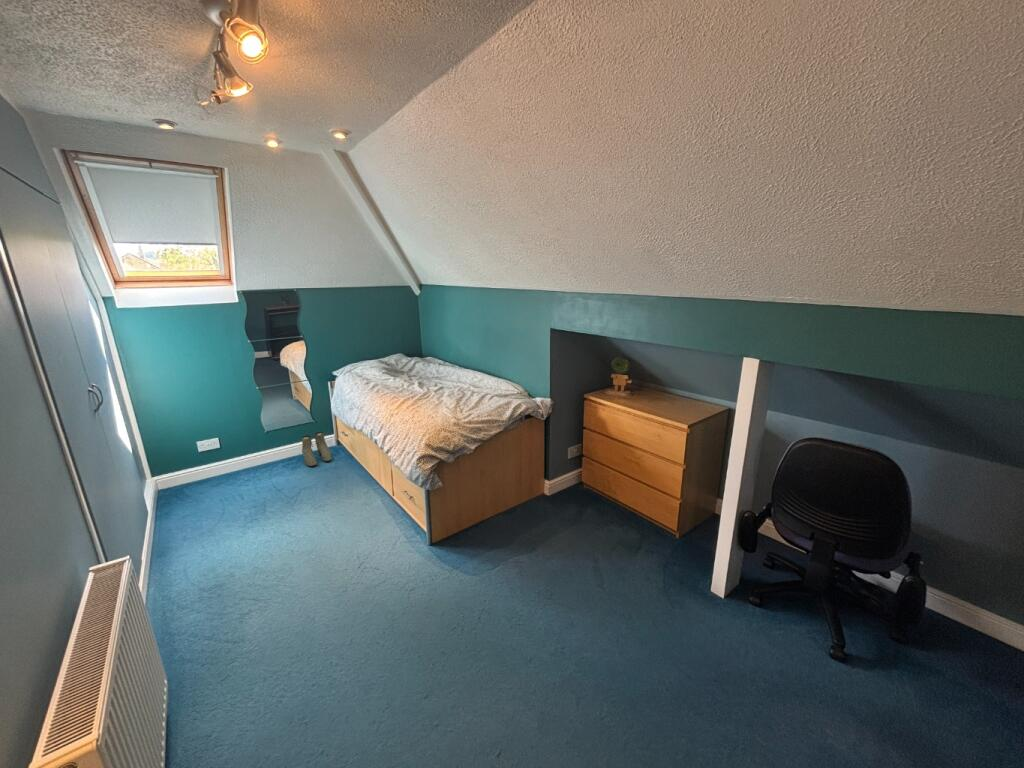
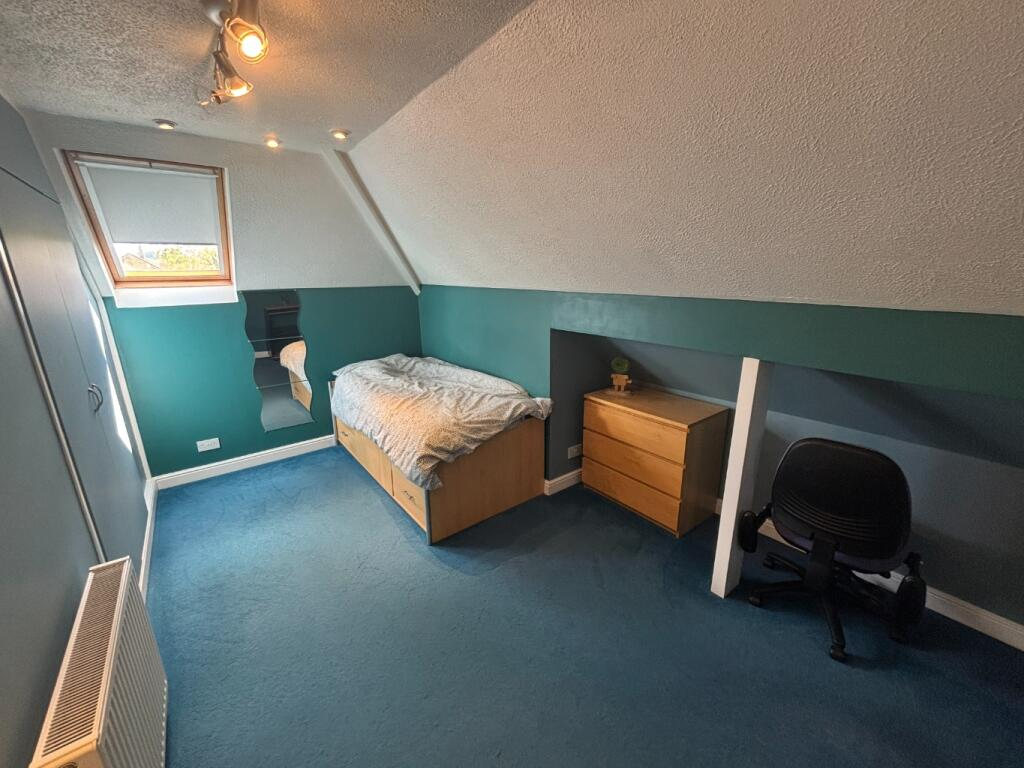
- boots (317, 447)
